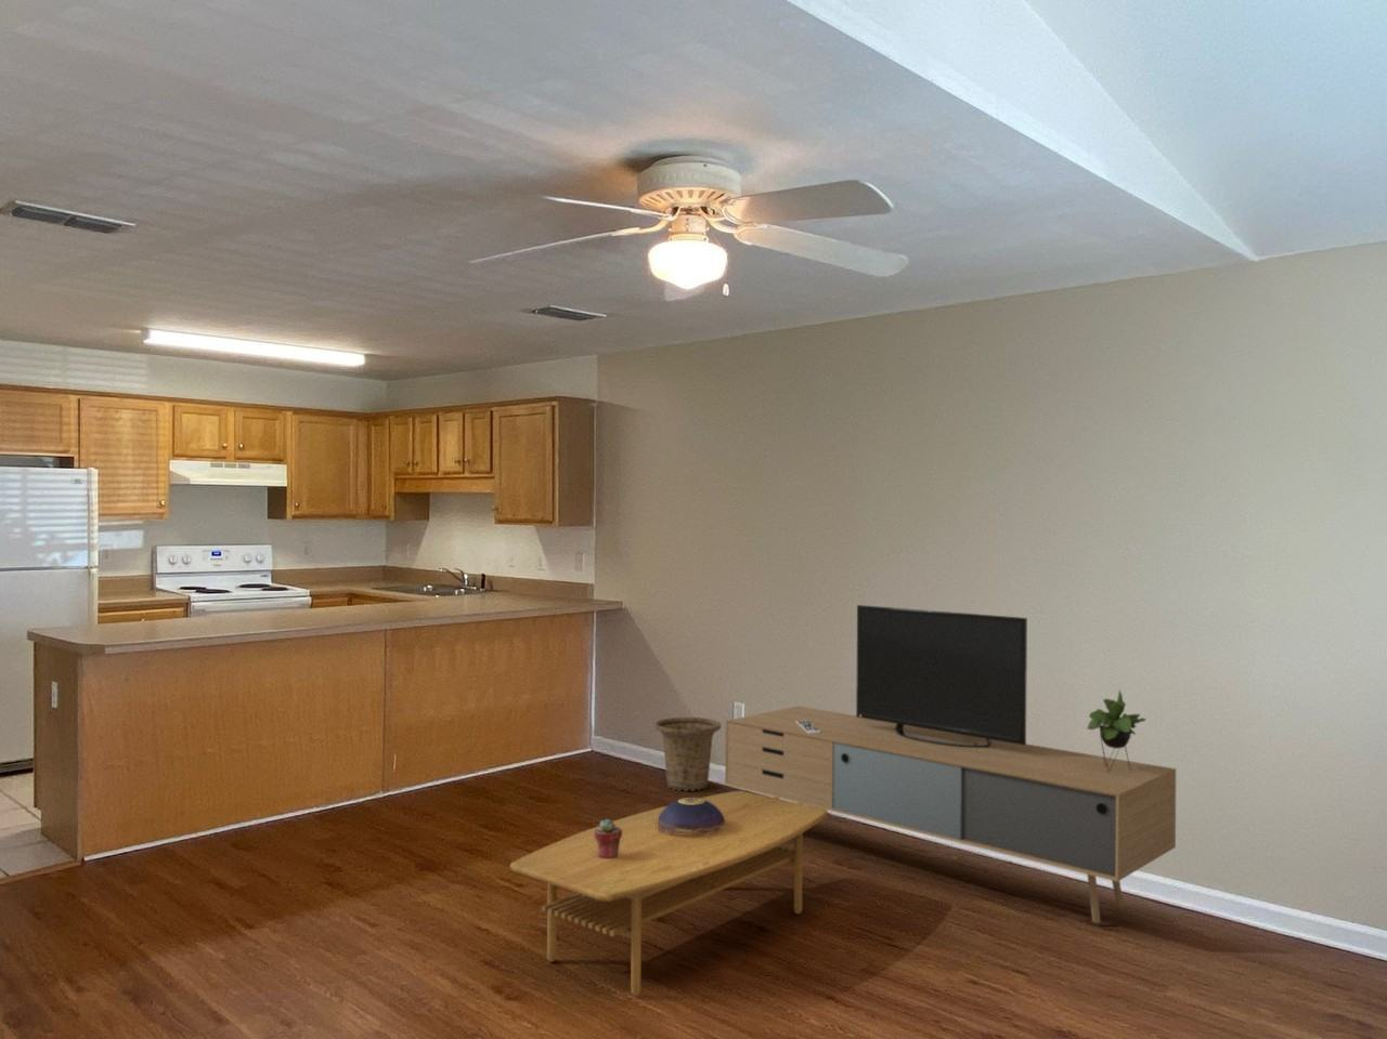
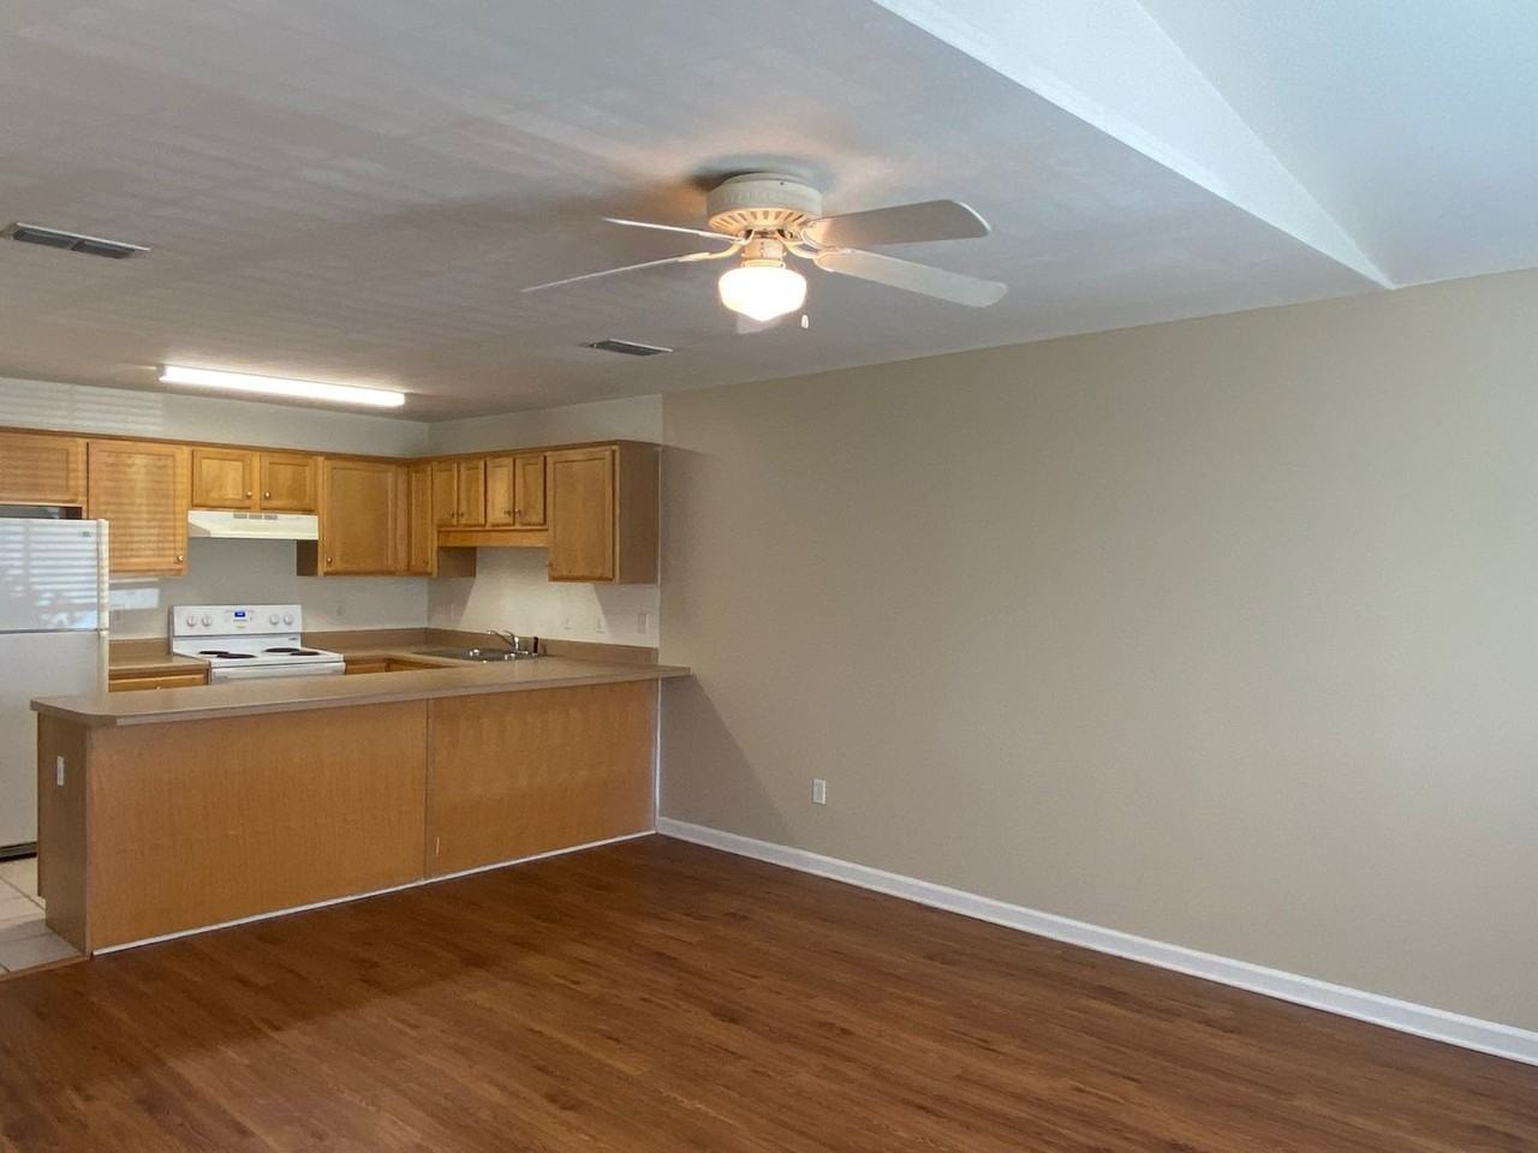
- decorative bowl (691, 812)
- media console (929, 737)
- potted succulent (608, 837)
- coffee table (681, 884)
- basket (687, 754)
